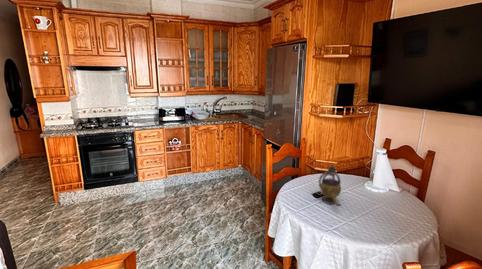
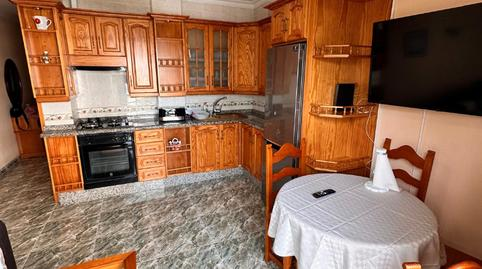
- teapot (332, 185)
